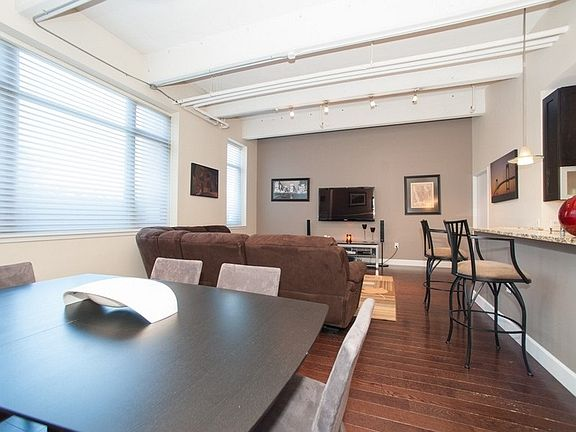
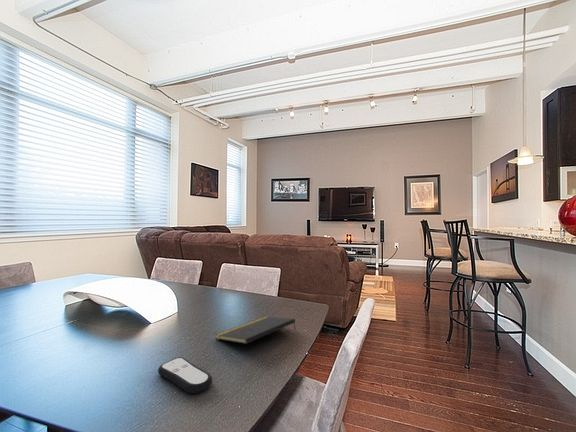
+ notepad (256, 328)
+ remote control (185, 373)
